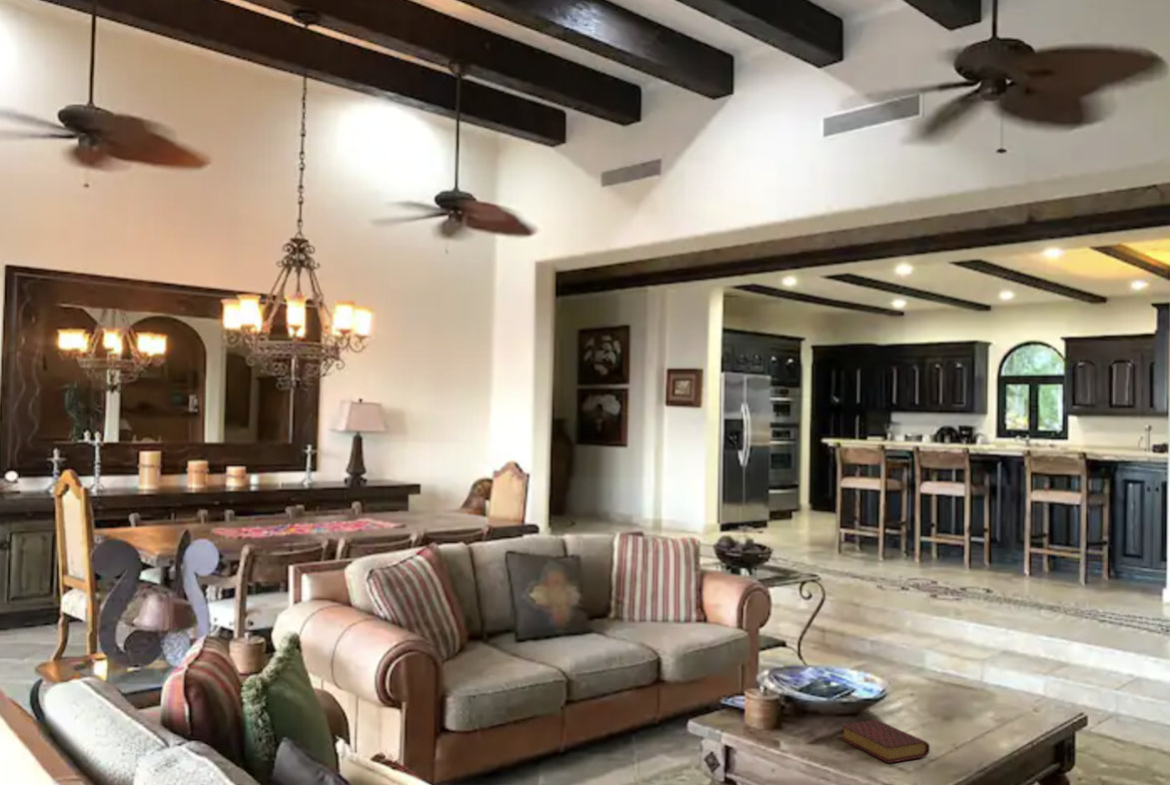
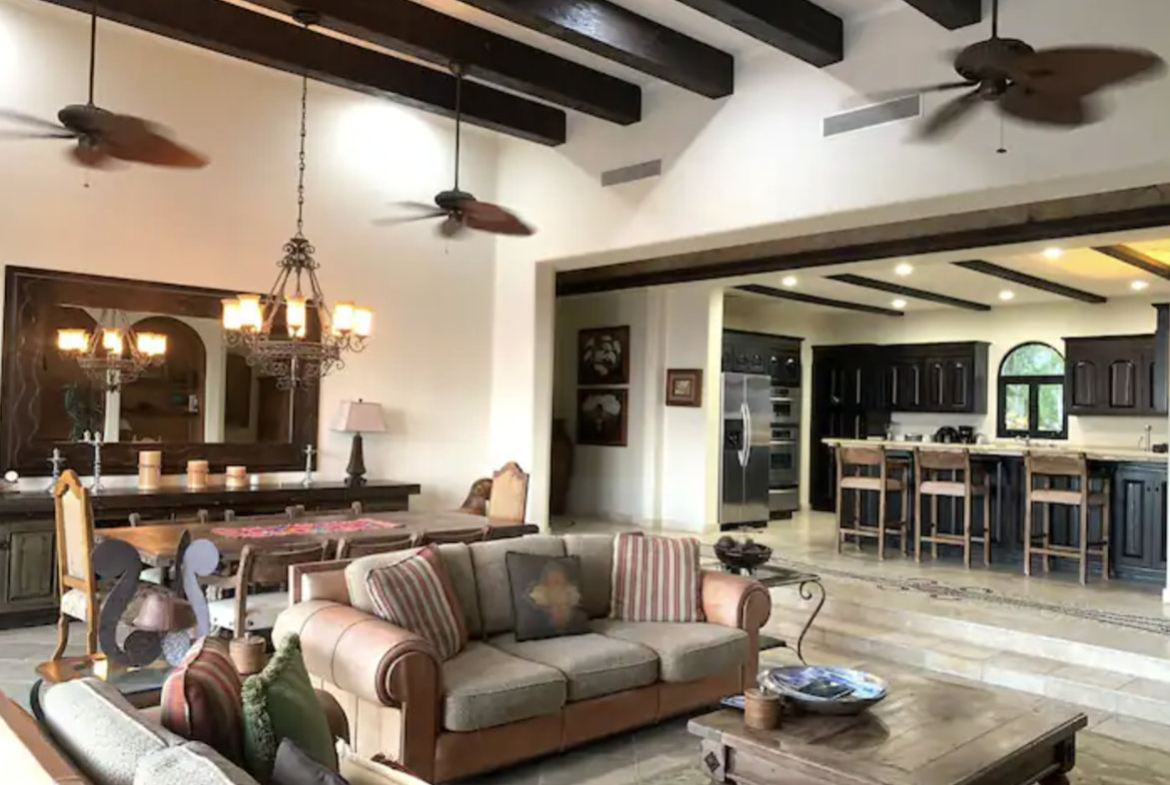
- book (883, 739)
